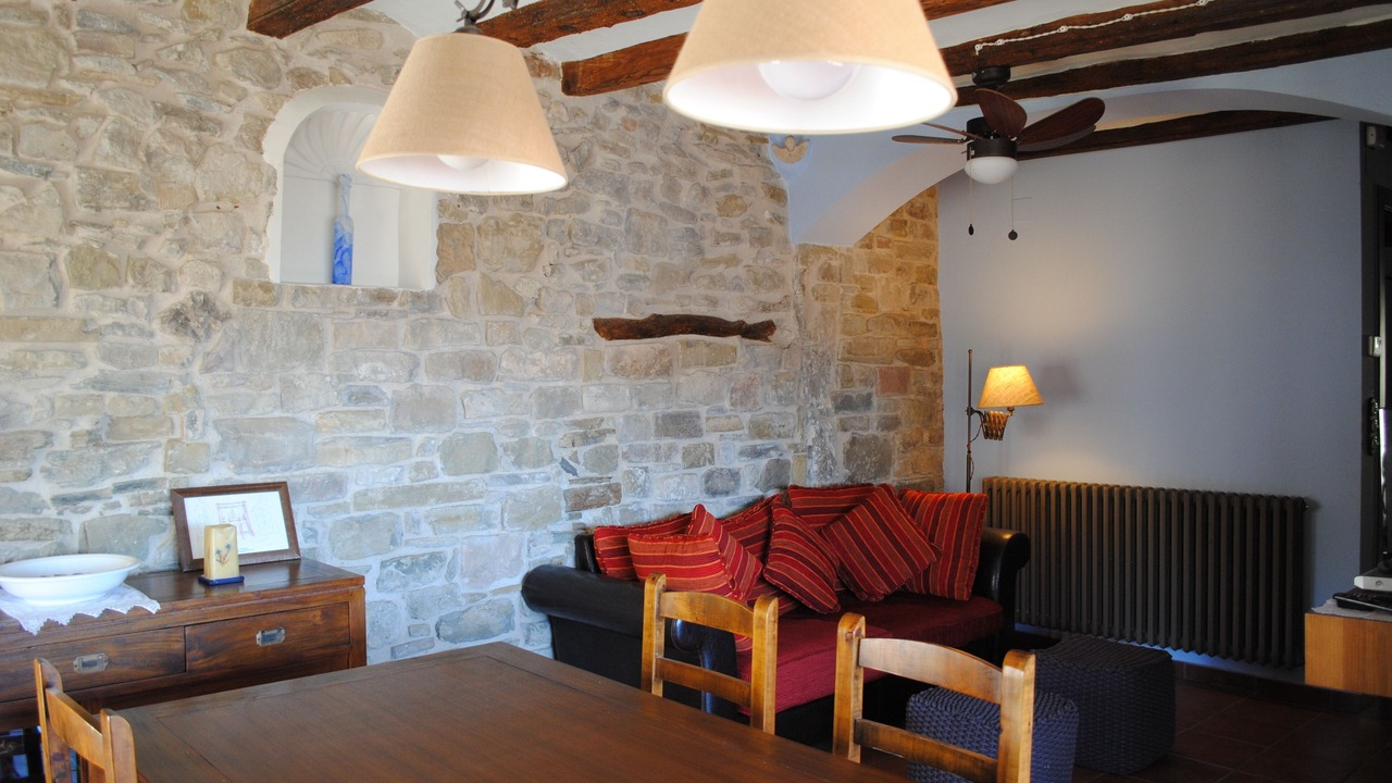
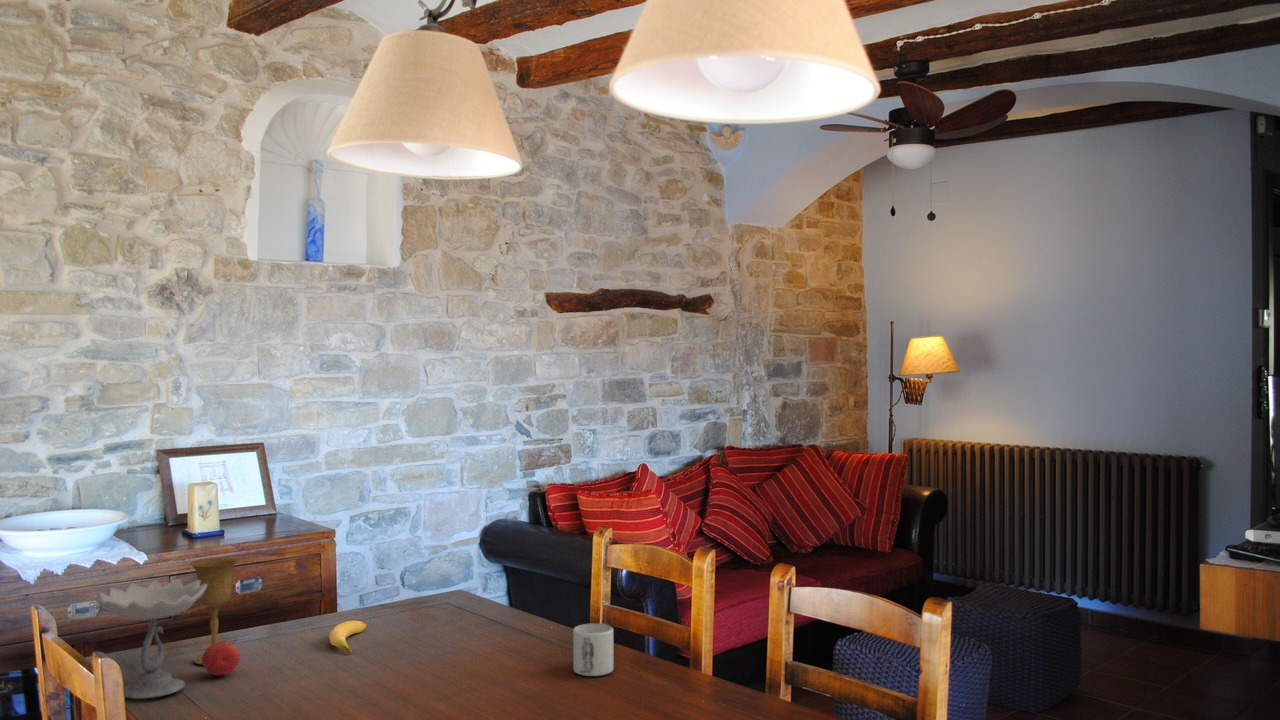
+ banana (349, 633)
+ mug (594, 647)
+ goblet (176, 614)
